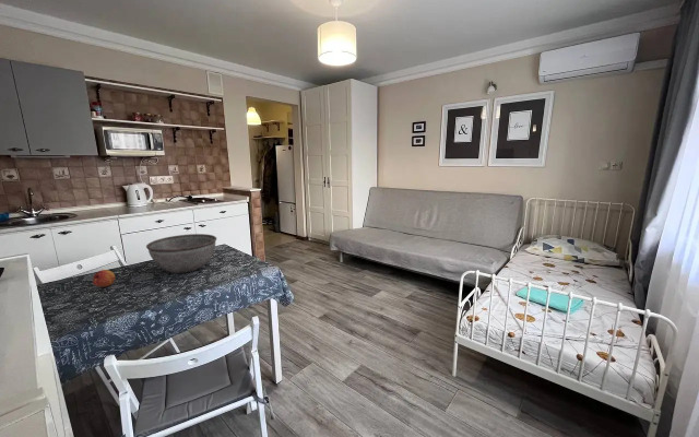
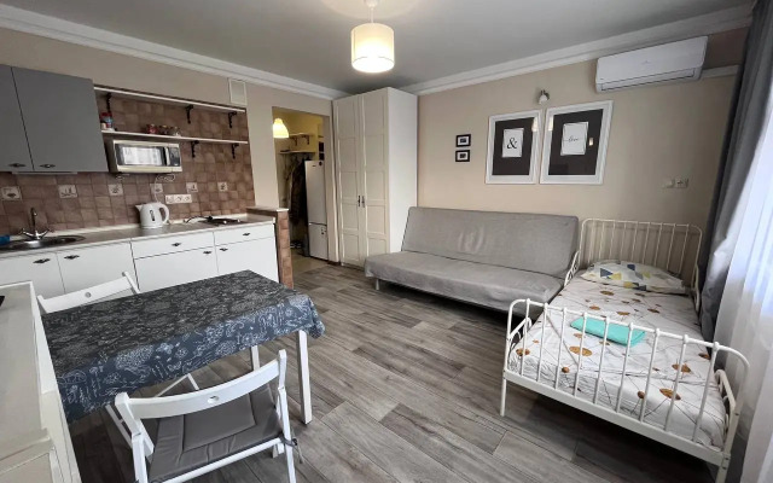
- fruit (104, 277)
- bowl (185, 253)
